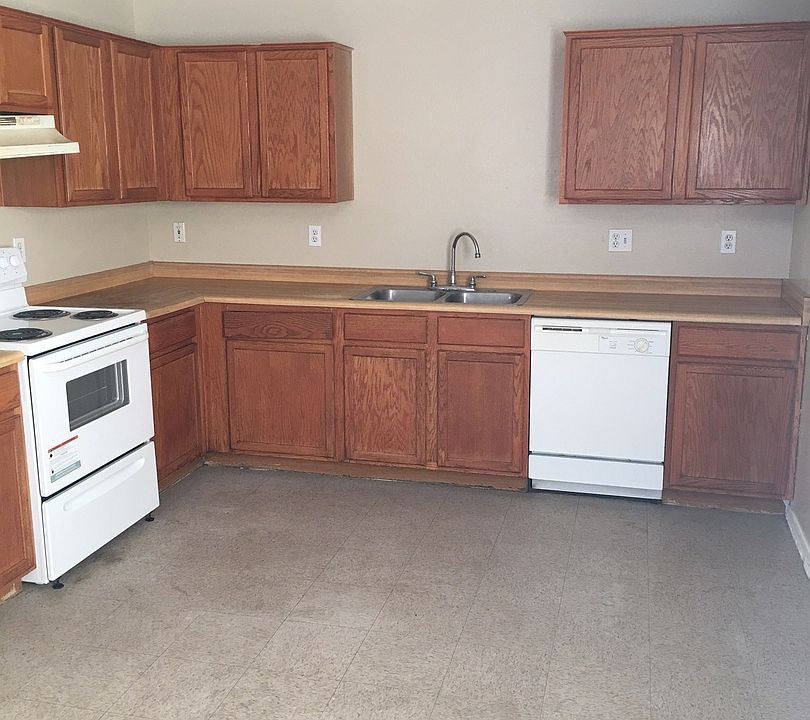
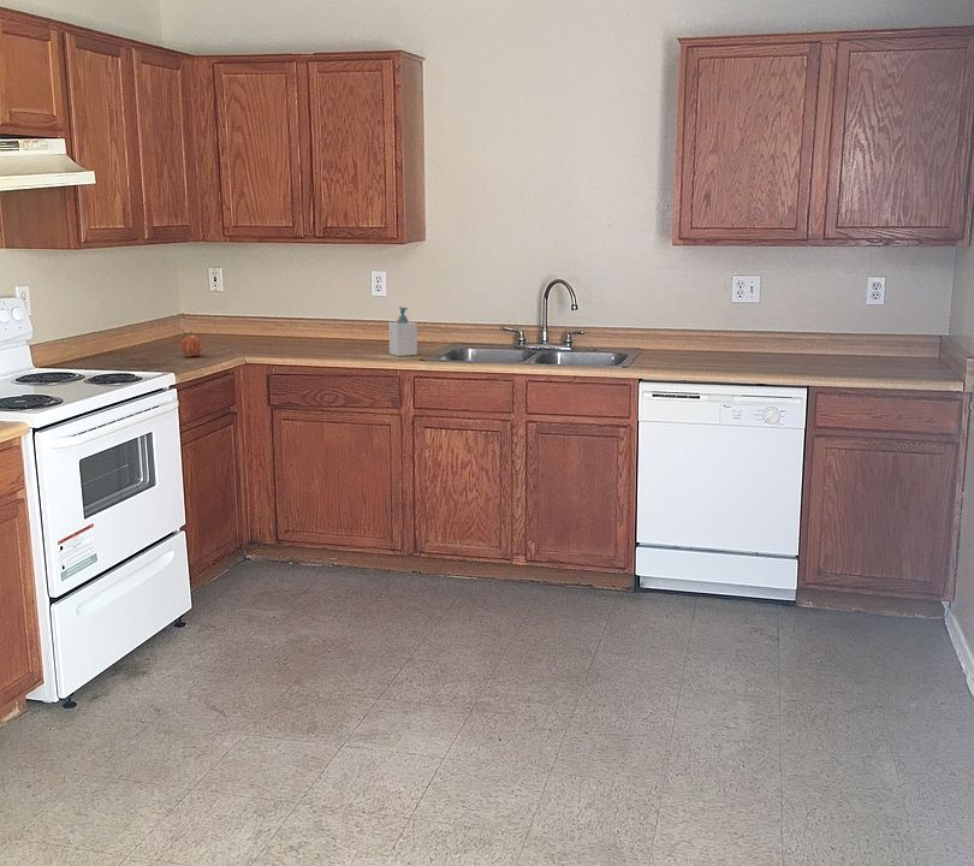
+ soap bottle (403, 331)
+ fruit (190, 343)
